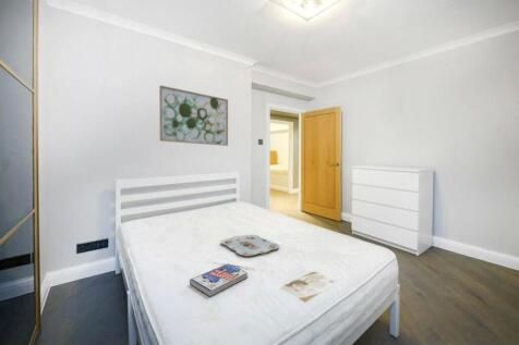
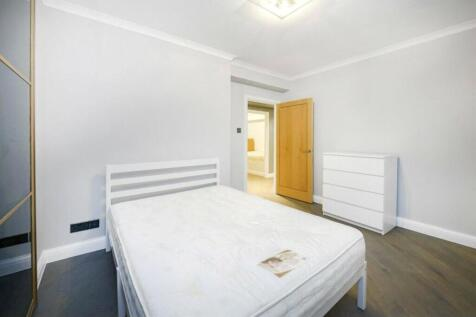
- wall art (196, 118)
- serving tray (249, 244)
- book (219, 278)
